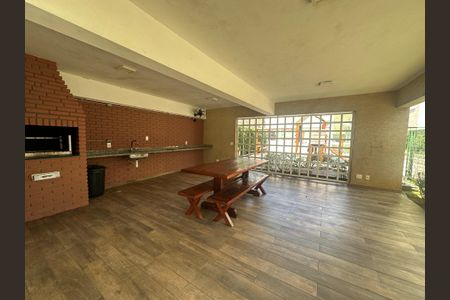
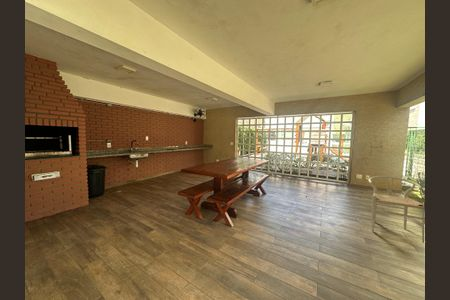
+ chair (392, 203)
